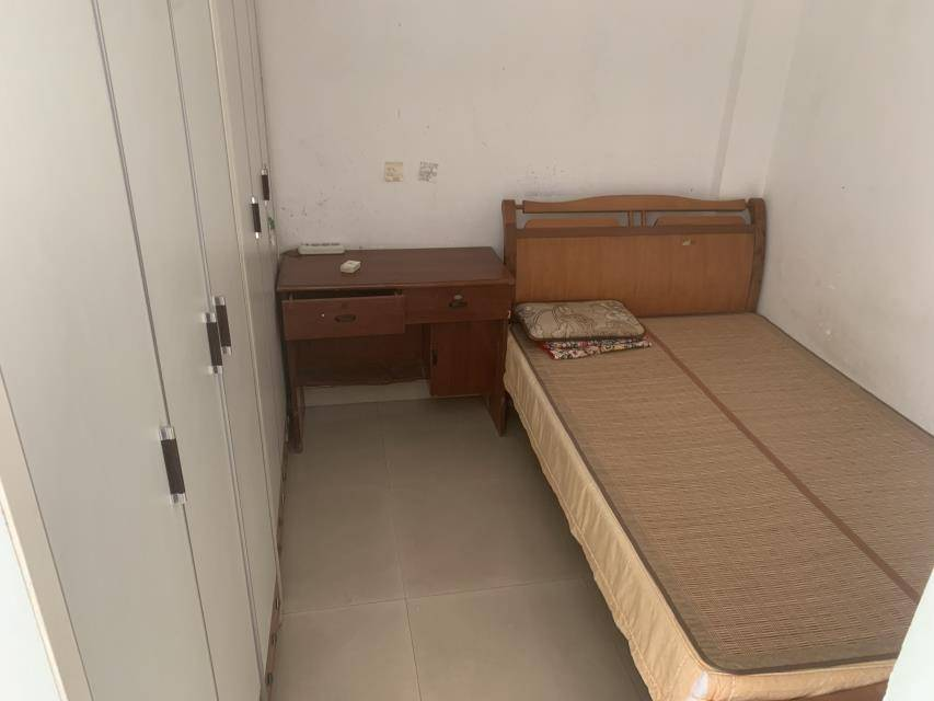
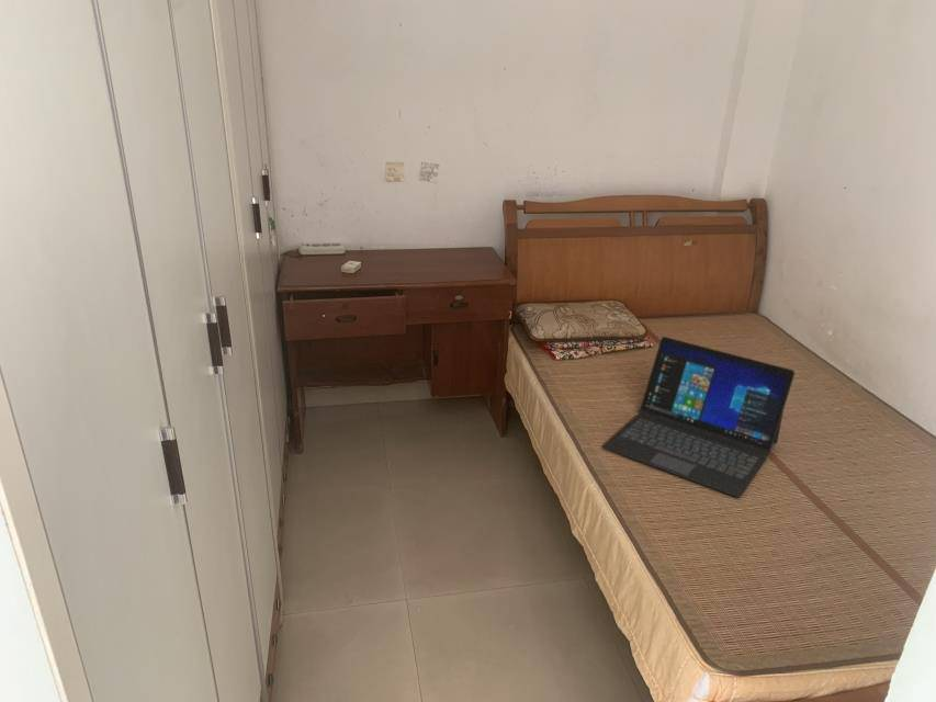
+ laptop (697, 409)
